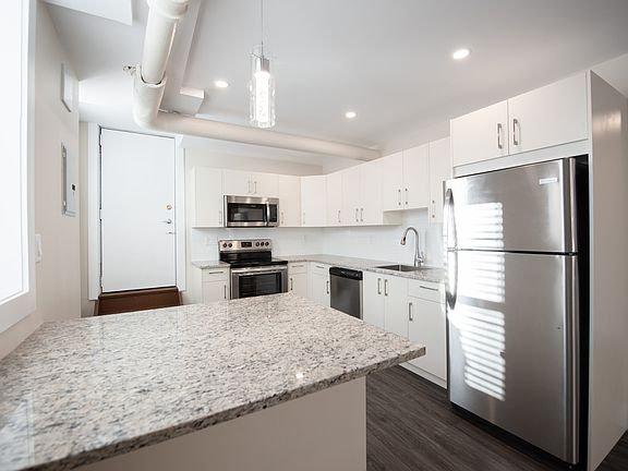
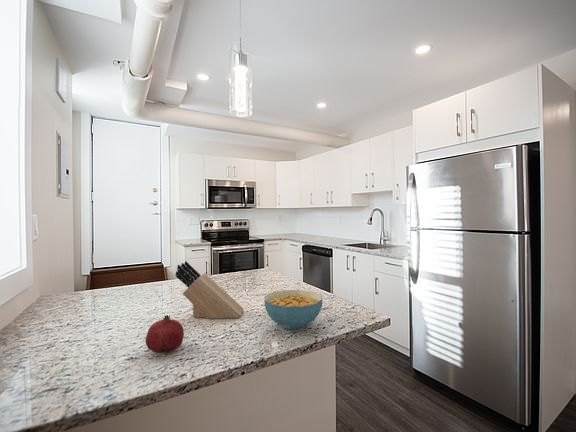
+ knife block (209, 288)
+ fruit (165, 332)
+ cereal bowl (293, 311)
